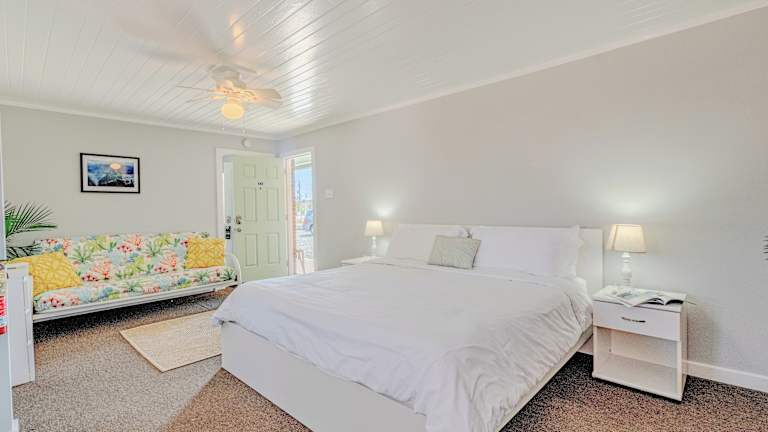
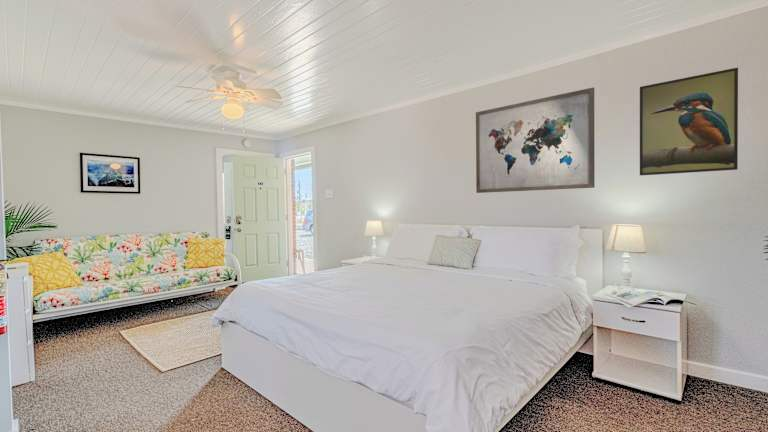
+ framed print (685, 125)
+ wall art (528, 146)
